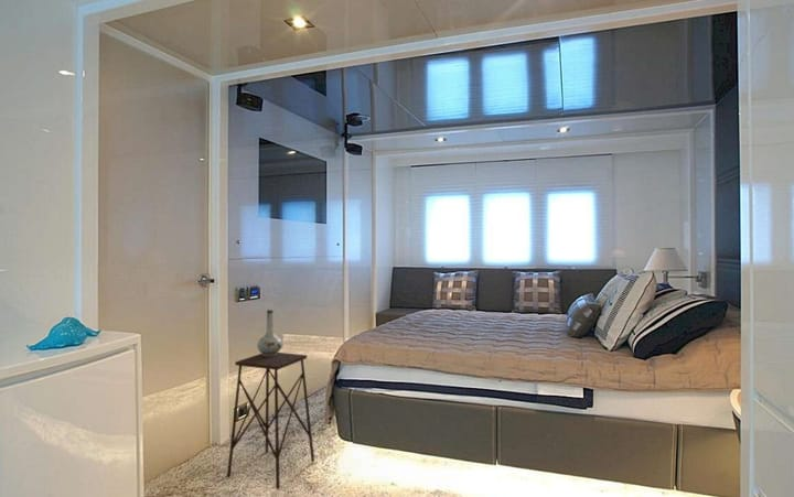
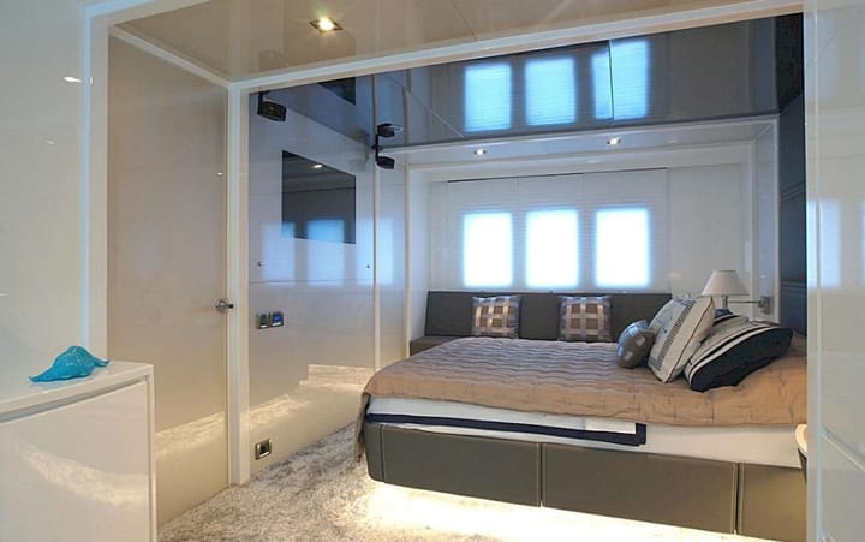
- vase (269, 332)
- side table (268, 412)
